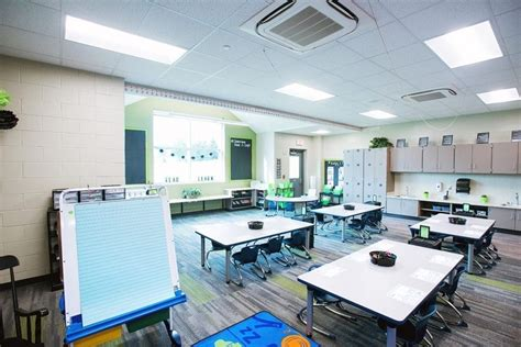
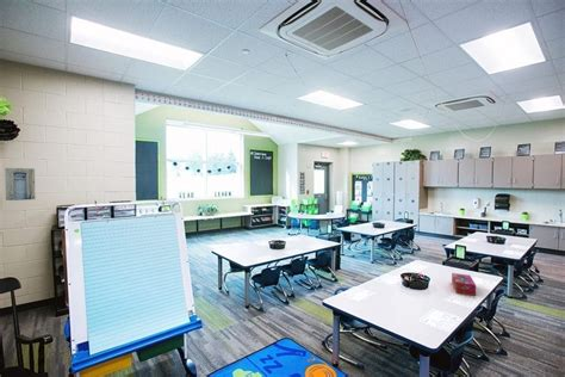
+ wall art (20, 184)
+ tissue box (462, 283)
